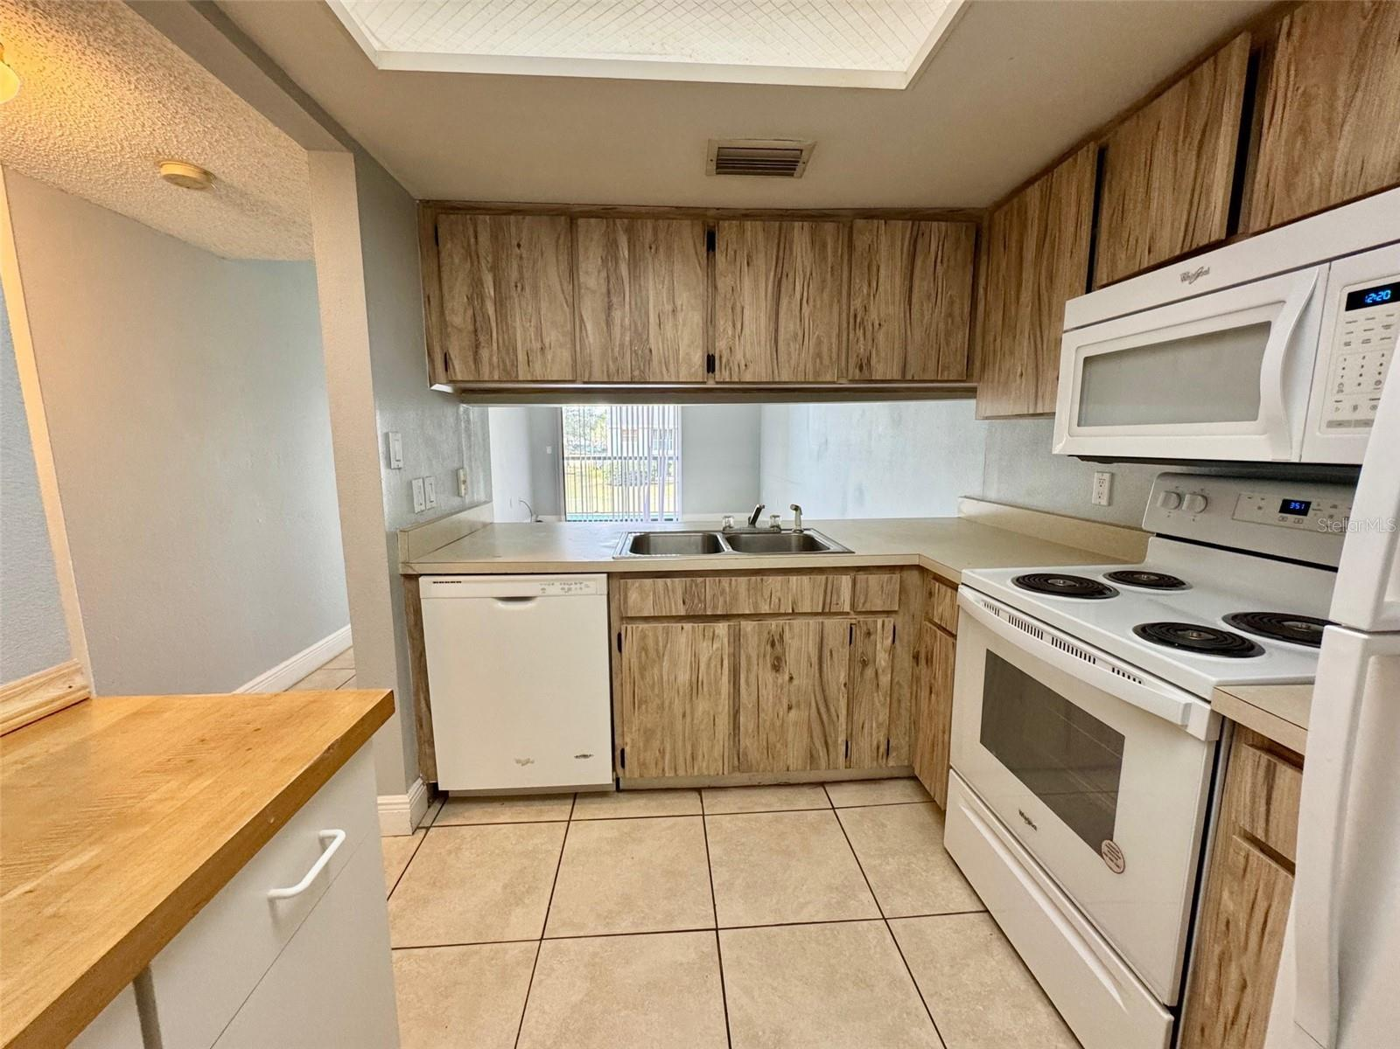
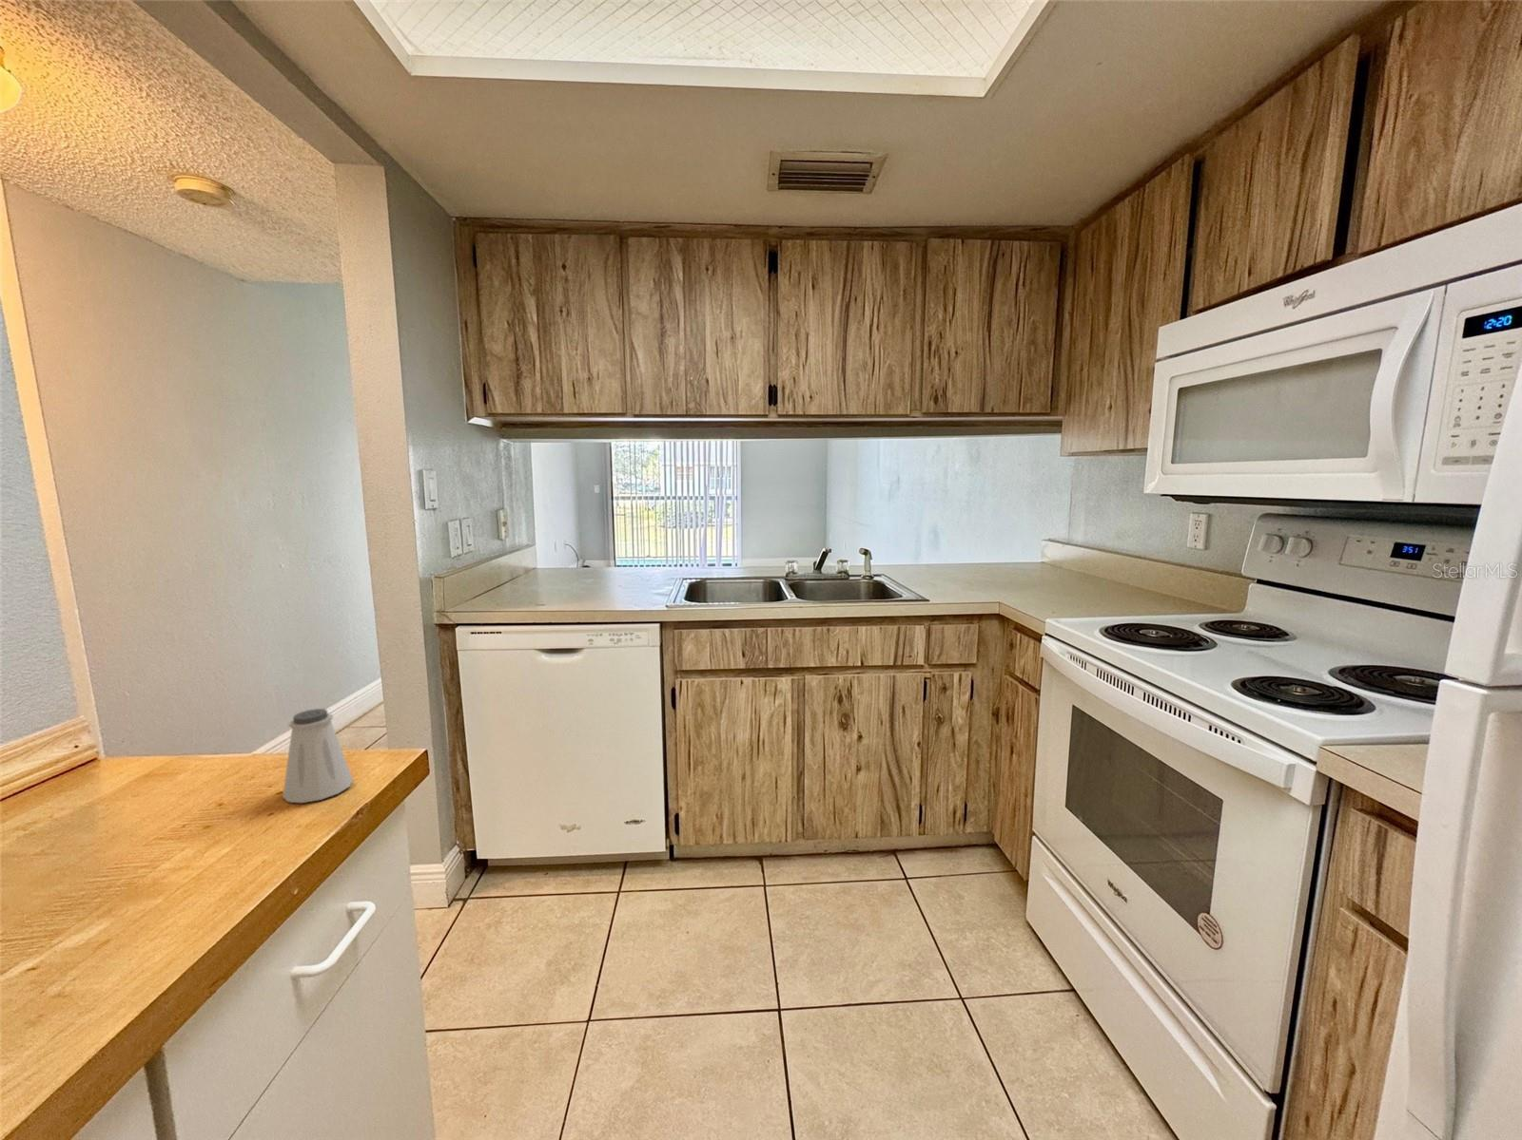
+ saltshaker (314, 751)
